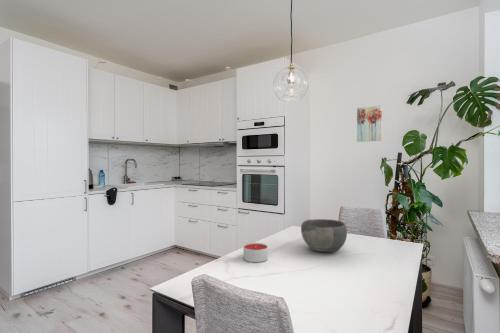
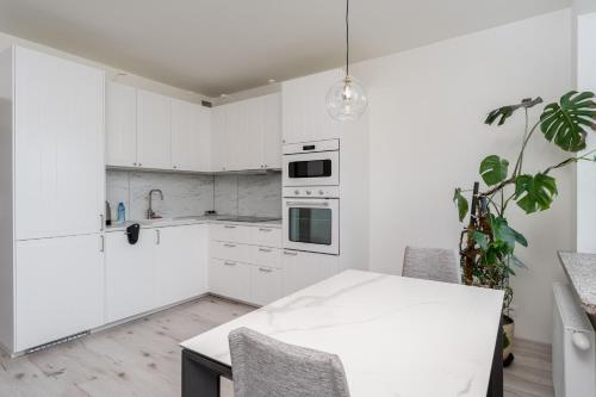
- bowl (323, 236)
- candle (255, 251)
- wall art (369, 124)
